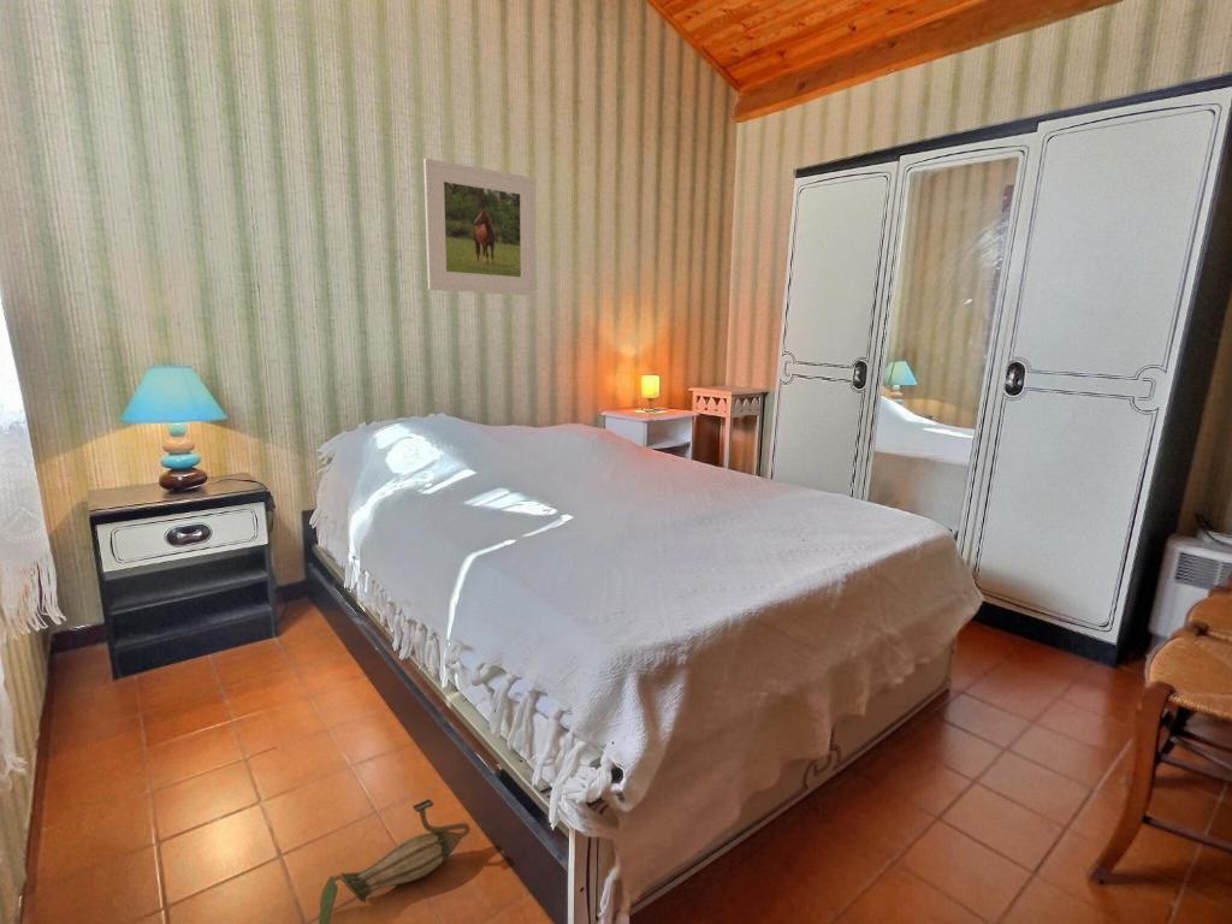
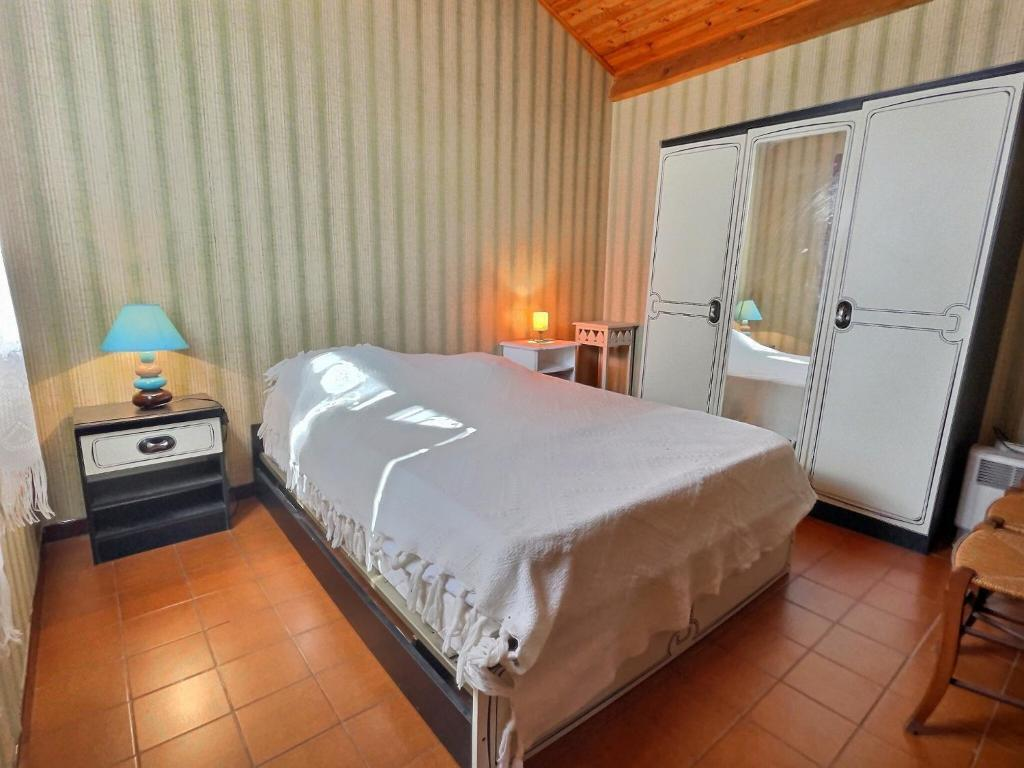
- pitcher plant (398, 853)
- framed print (484, 231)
